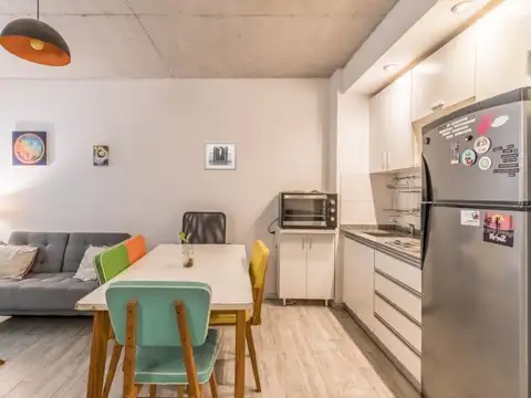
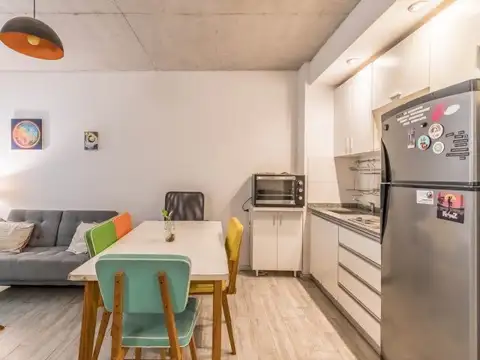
- wall art (220, 156)
